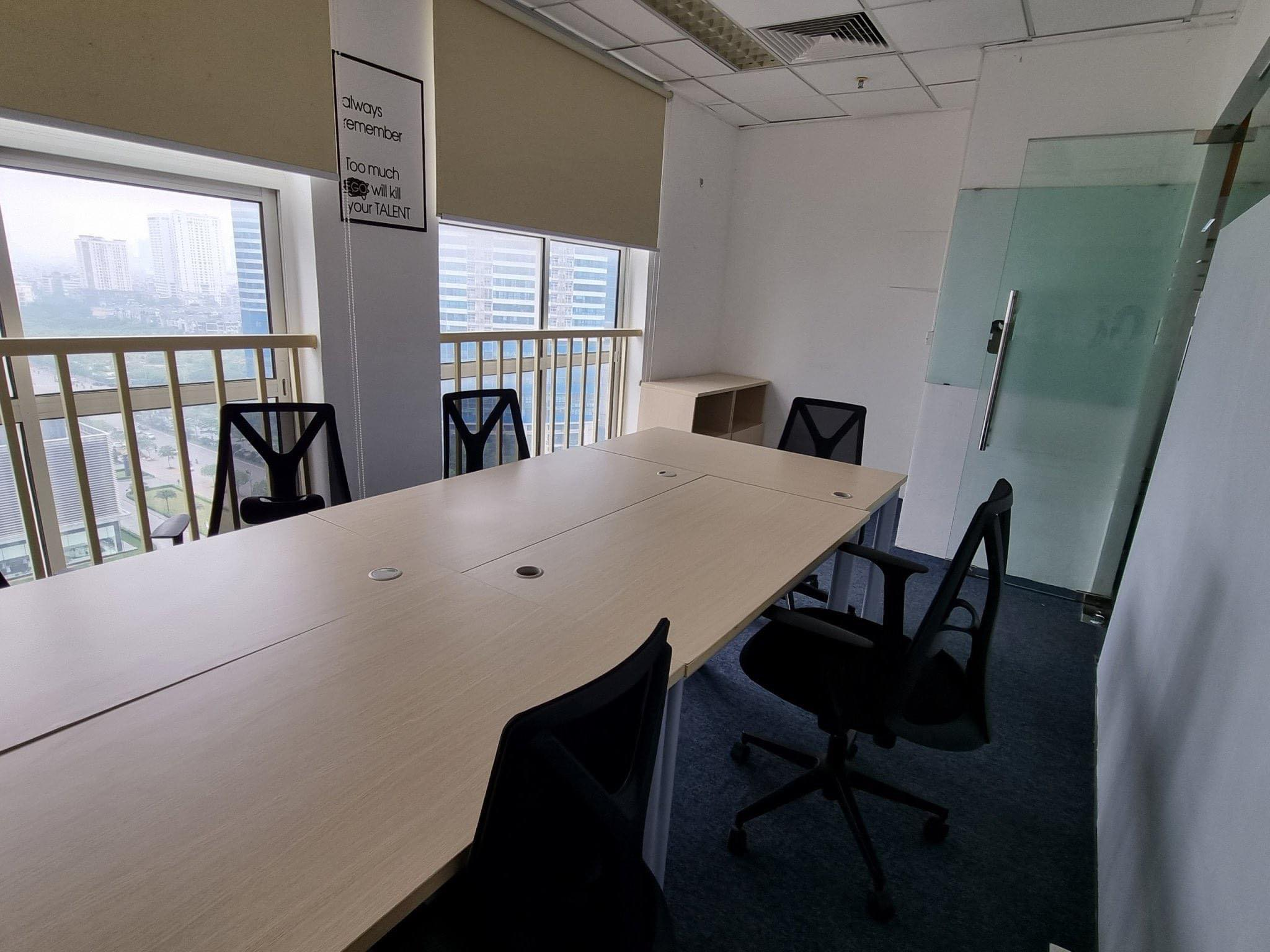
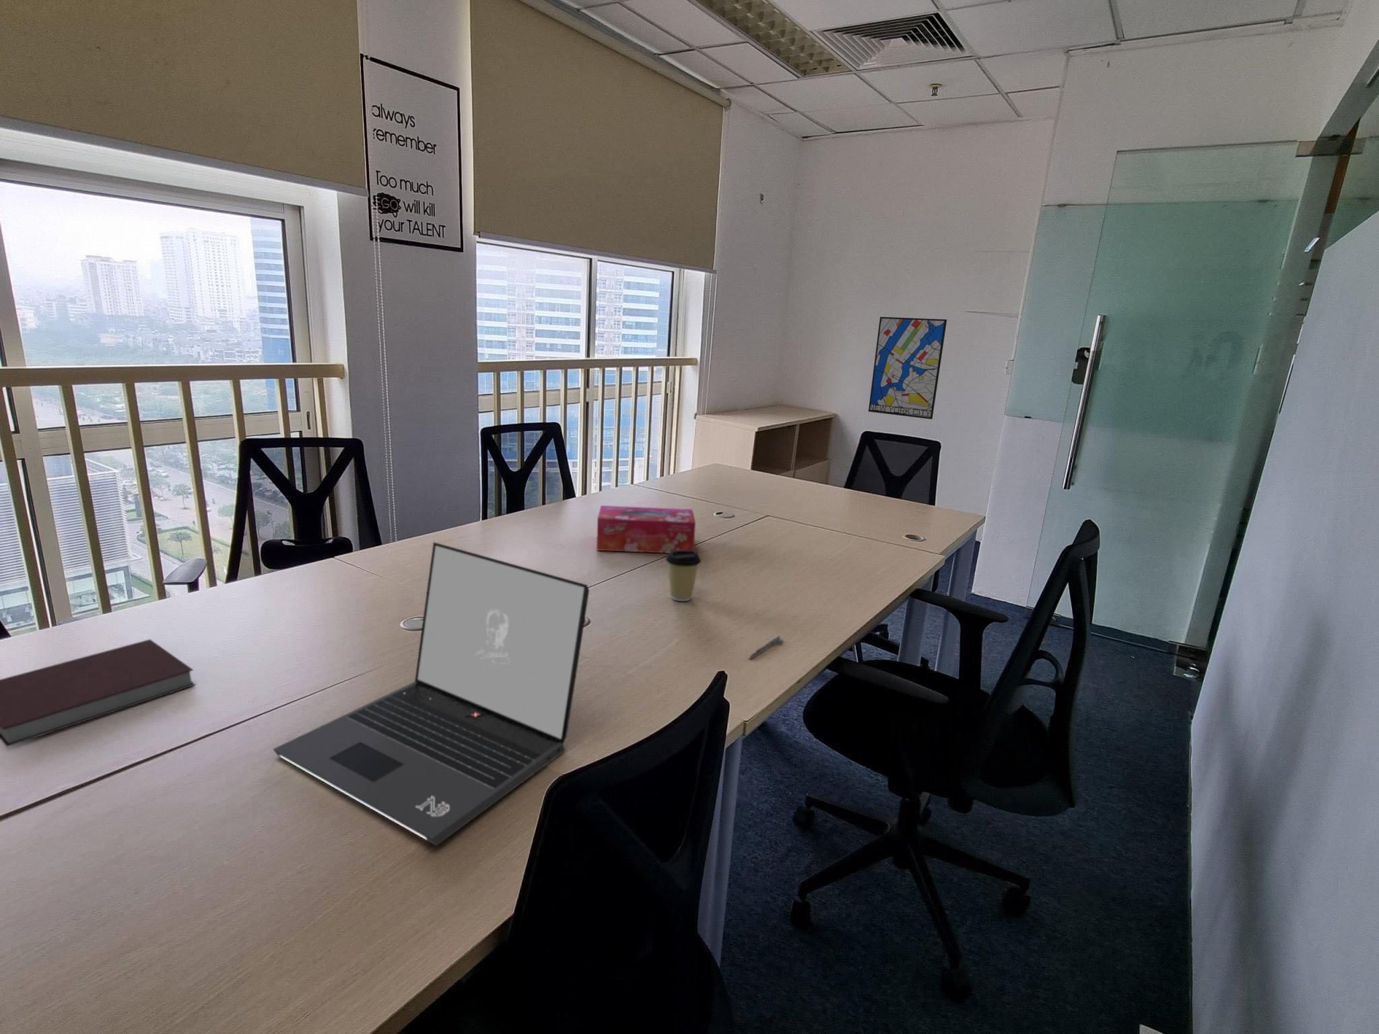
+ tissue box (646, 529)
+ notebook (87, 686)
+ coffee cup (682, 575)
+ wall art (906, 367)
+ pen (767, 647)
+ laptop (434, 669)
